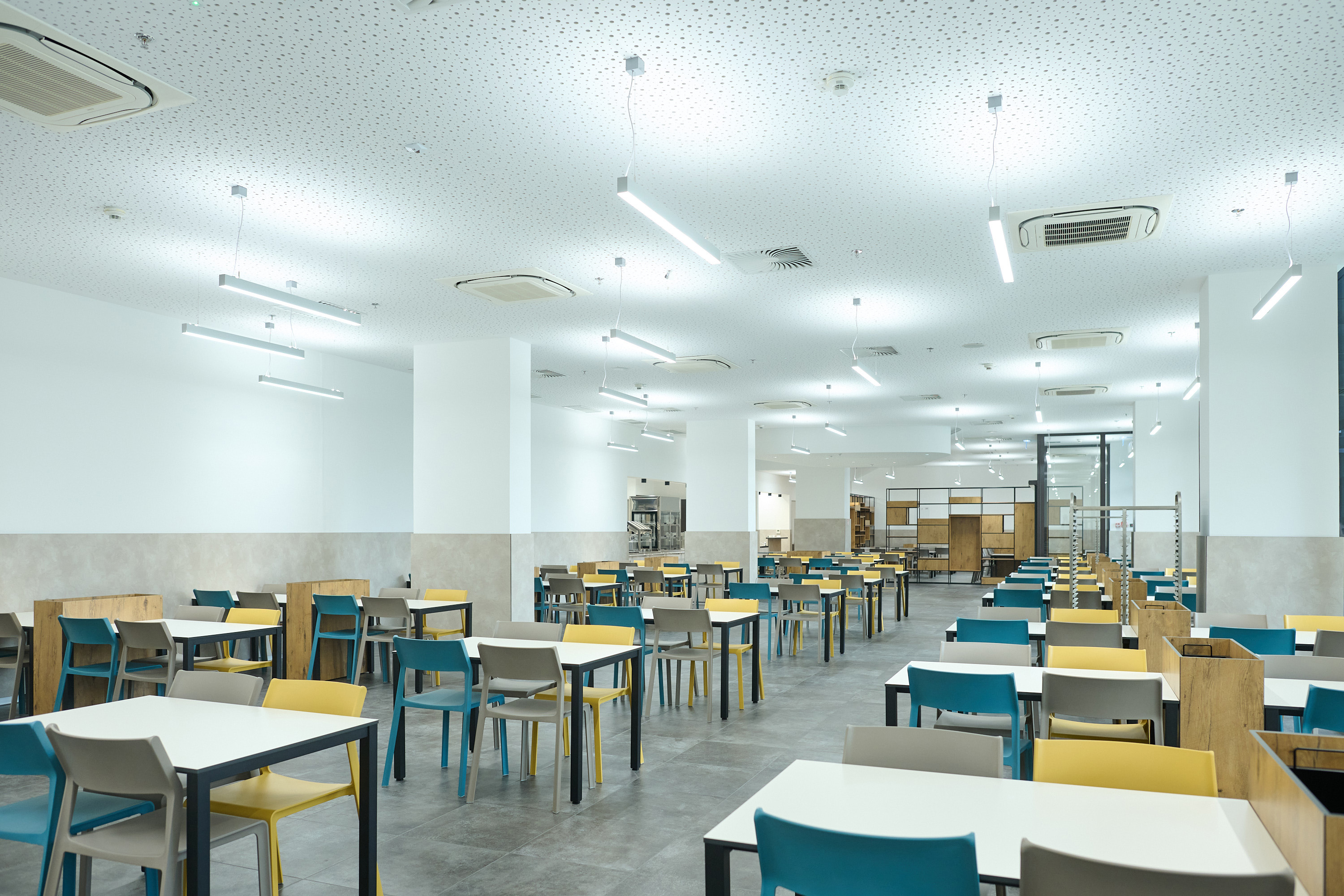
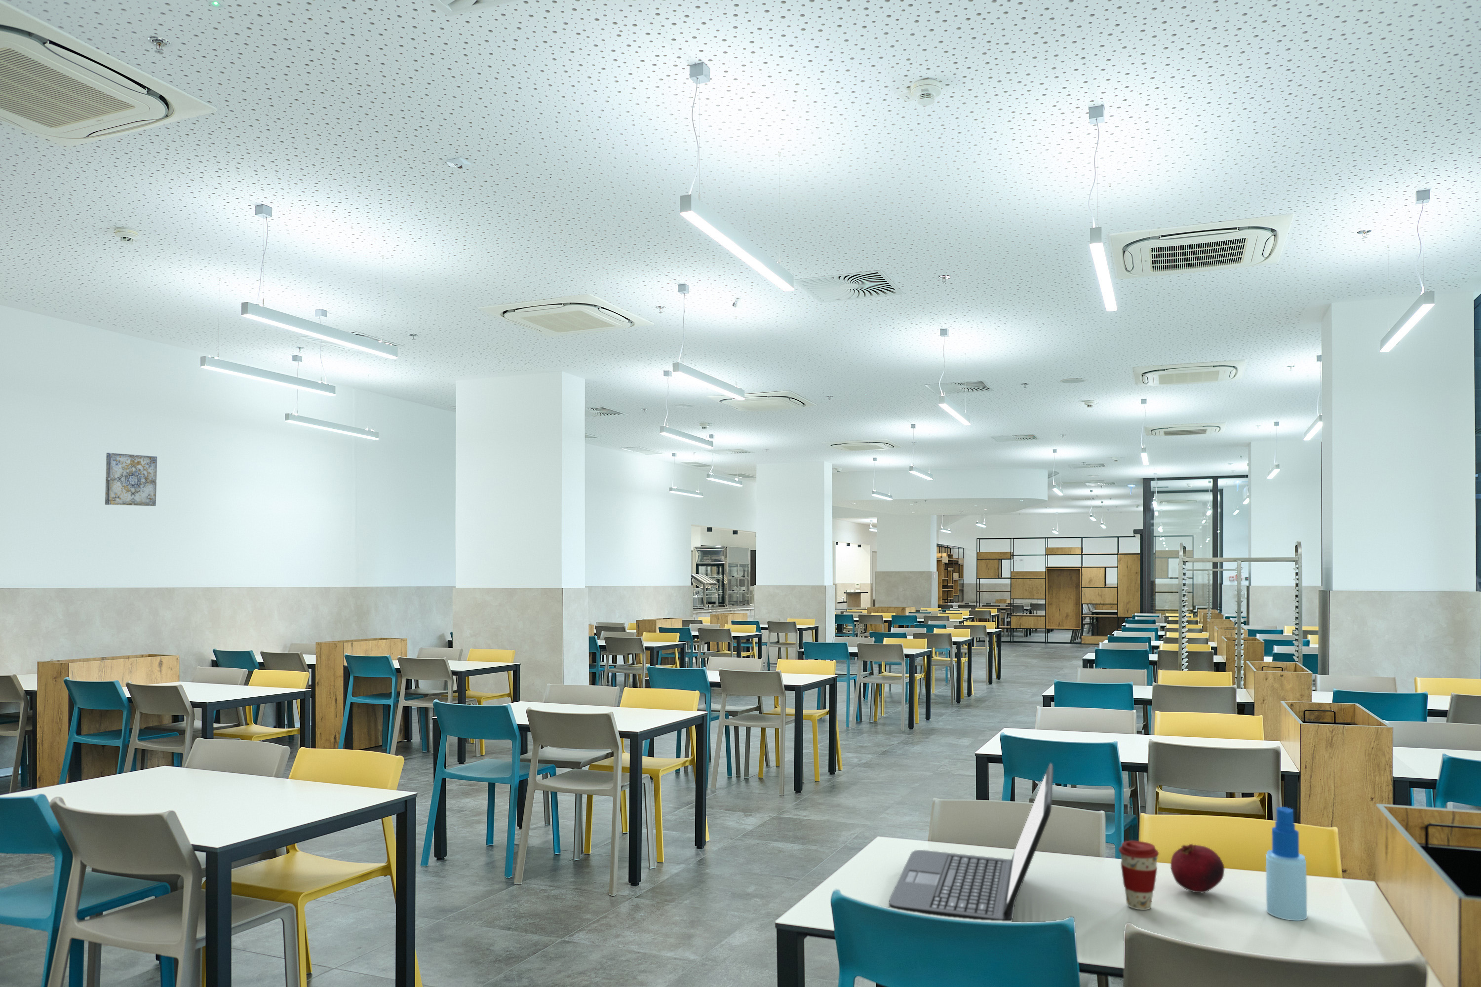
+ wall art (131, 479)
+ laptop (974, 855)
+ fruit (1196, 867)
+ coffee cup (1138, 875)
+ spray bottle (1286, 860)
